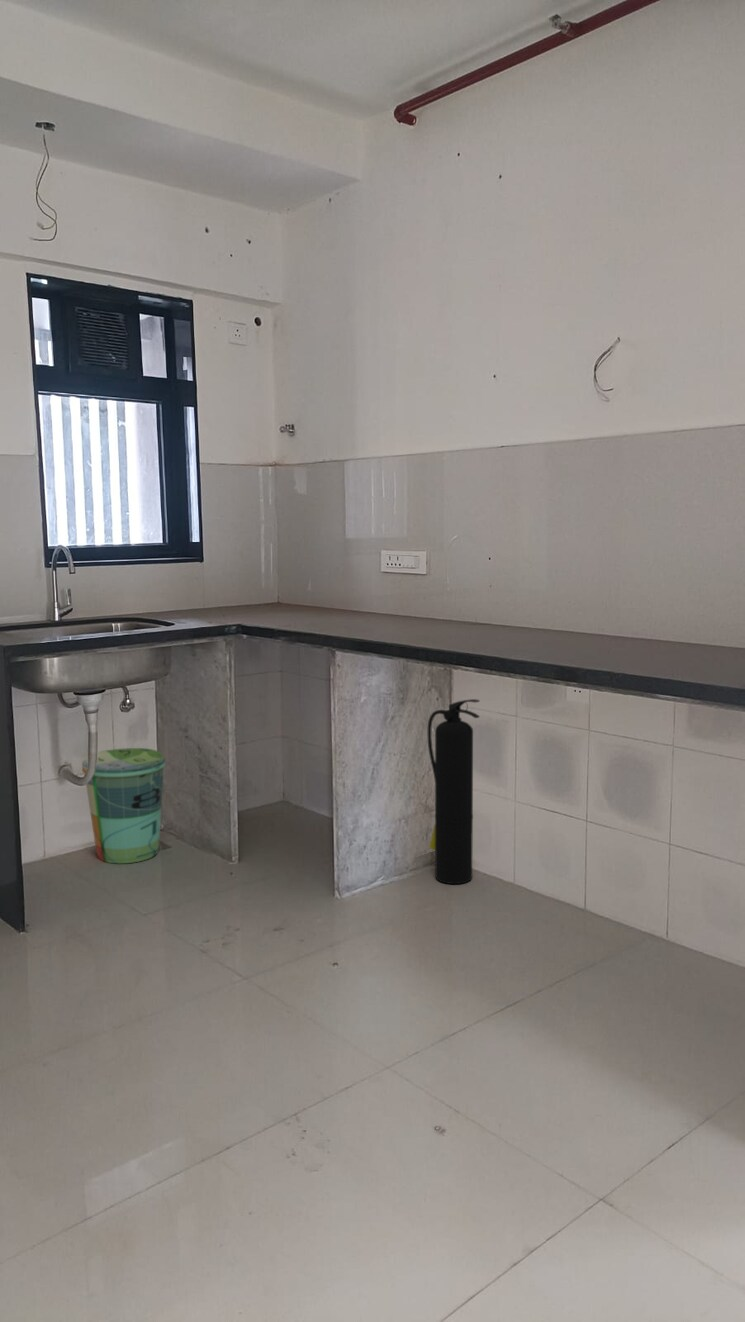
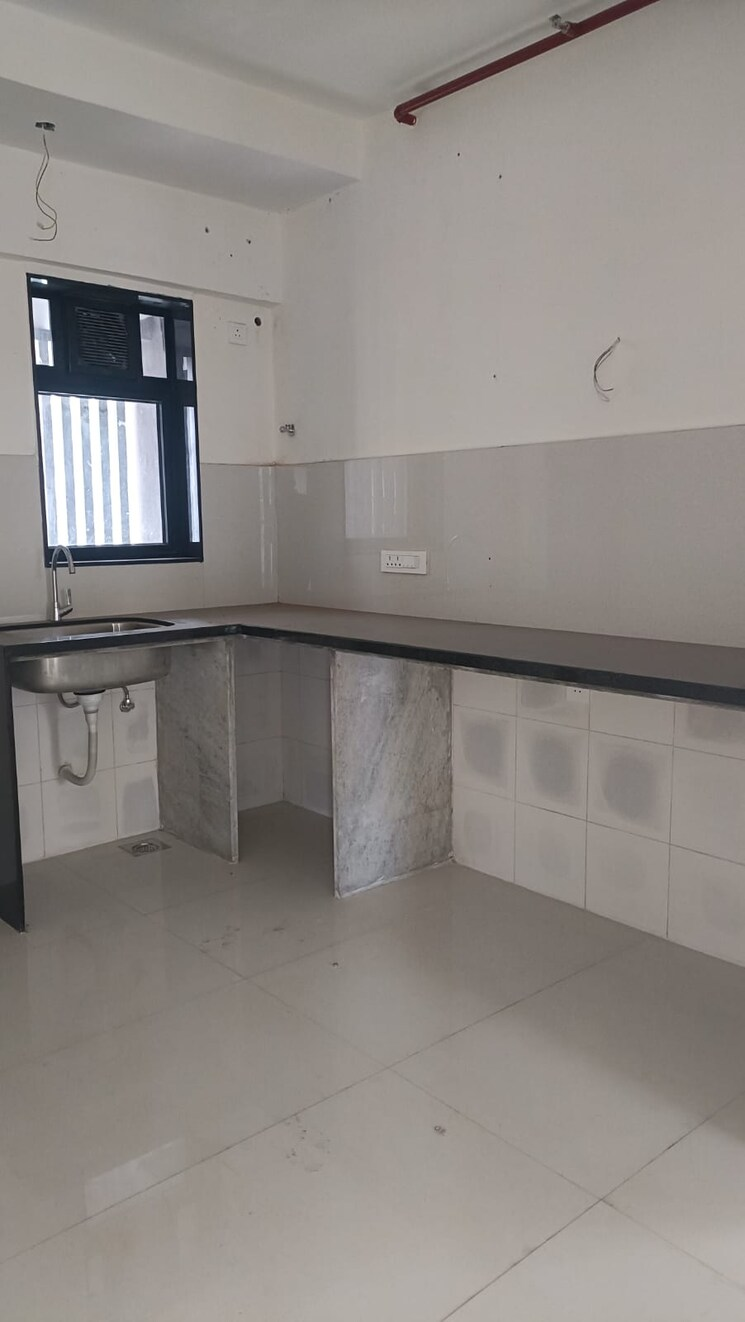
- fire extinguisher (452, 787)
- trash can (125, 805)
